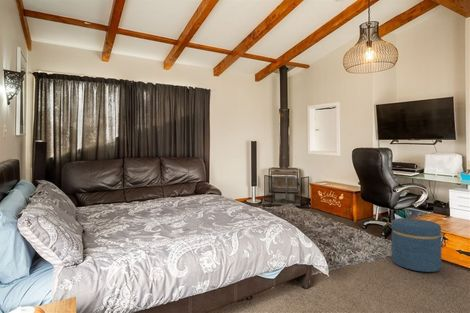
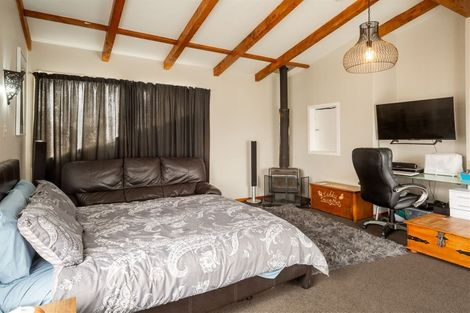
- ottoman (415, 242)
